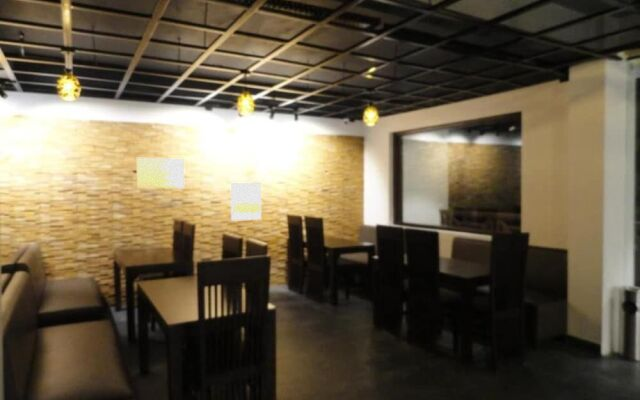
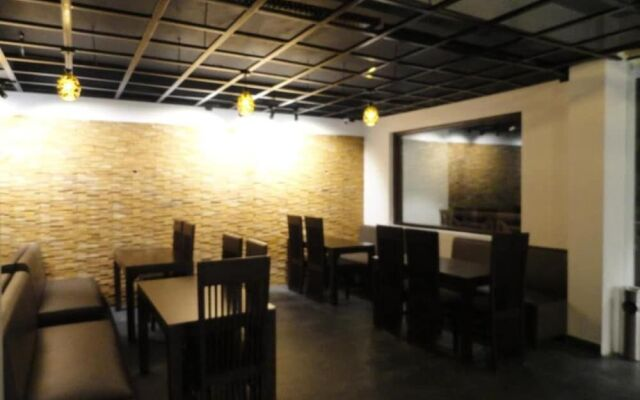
- wall art (160, 173)
- wall art (246, 201)
